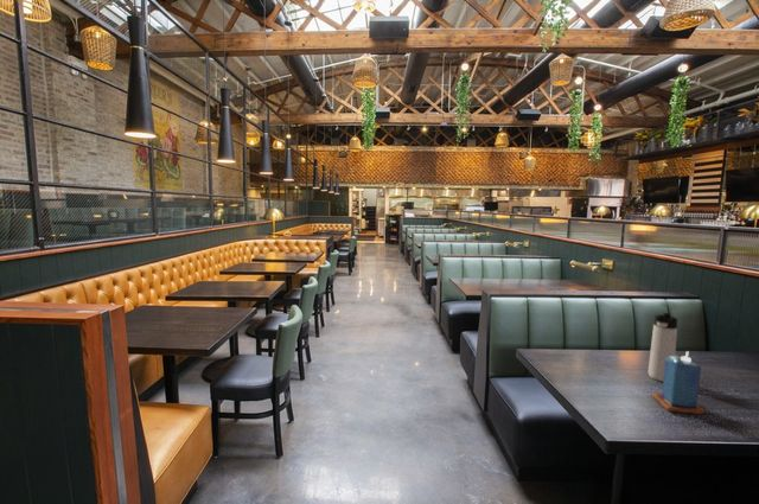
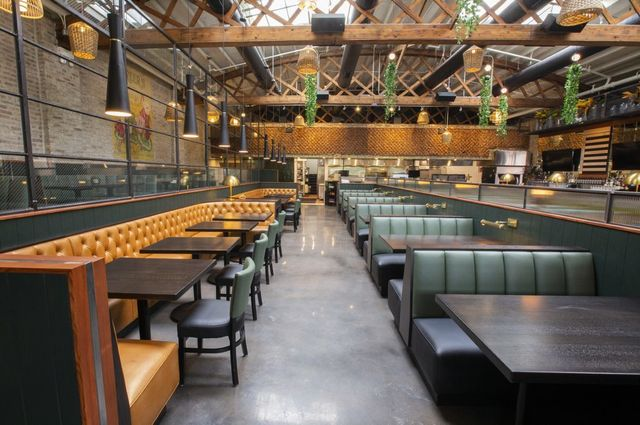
- thermos bottle (662, 346)
- candle (678, 378)
